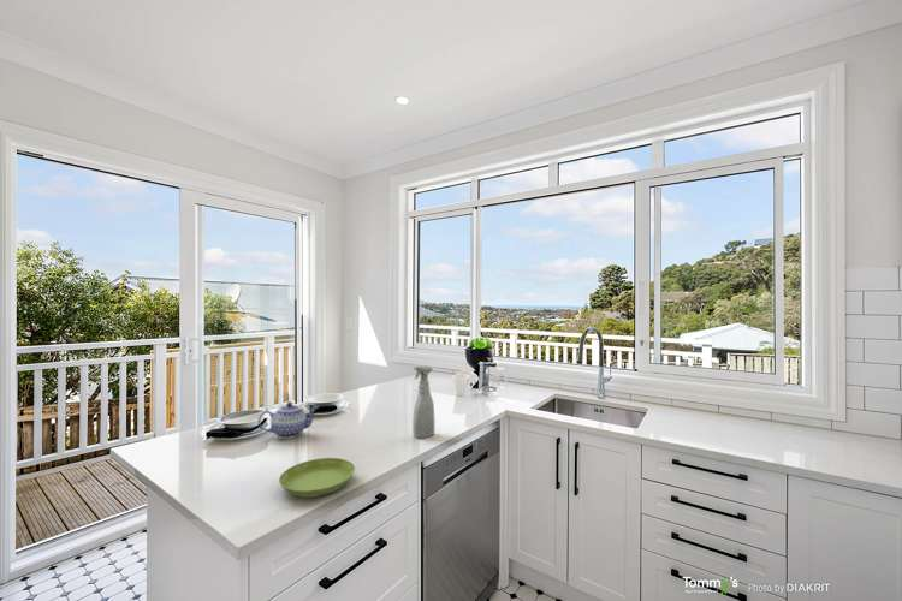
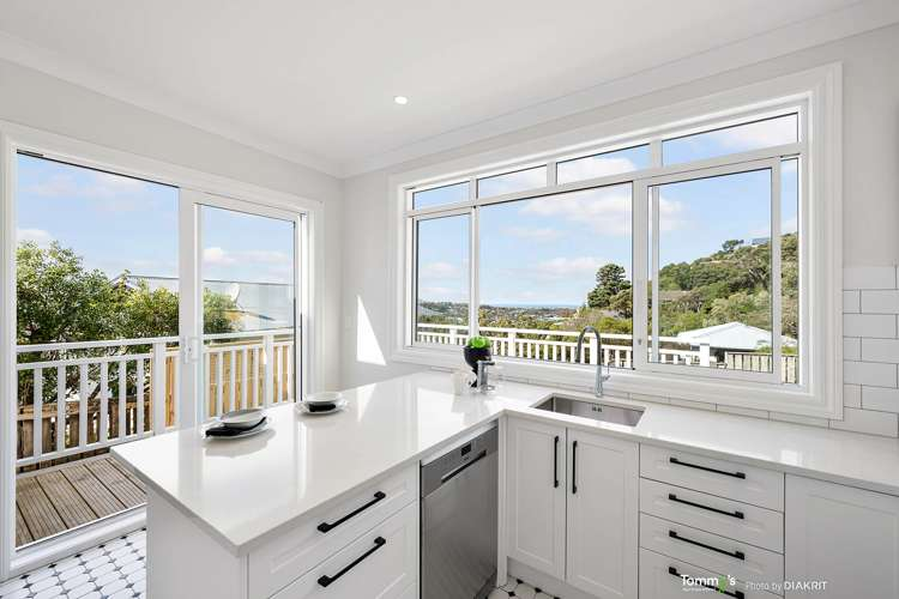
- saucer (318, 477)
- teapot (289, 418)
- spray bottle (423, 399)
